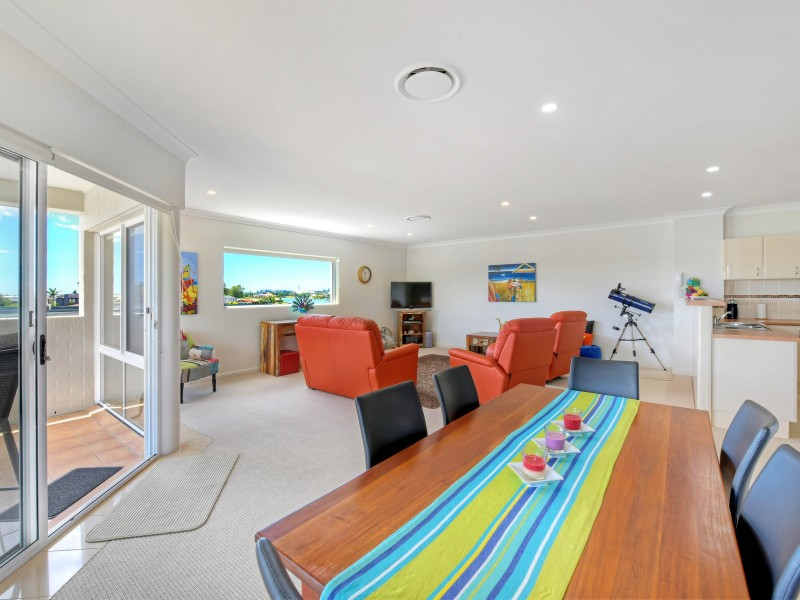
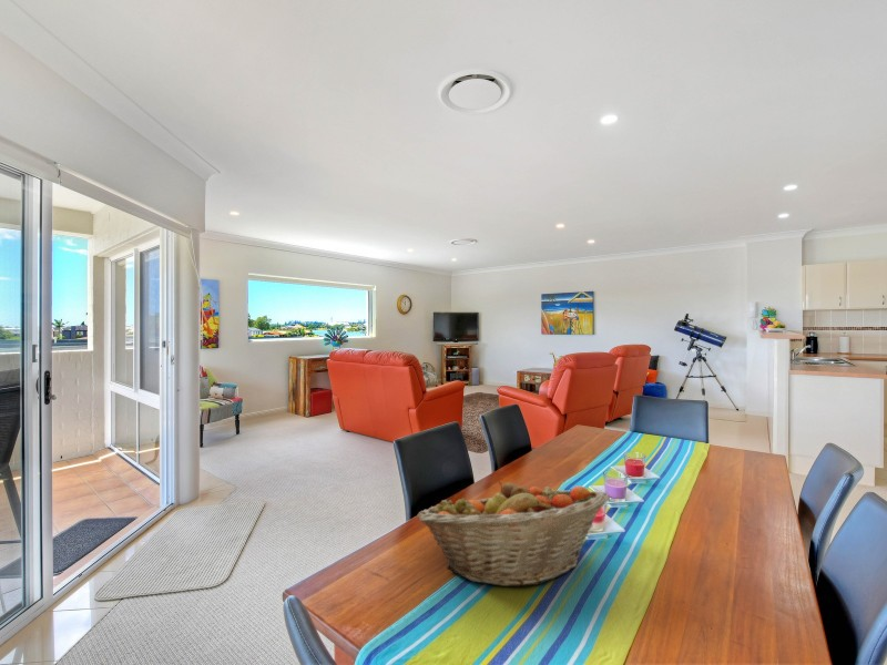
+ fruit basket (512, 519)
